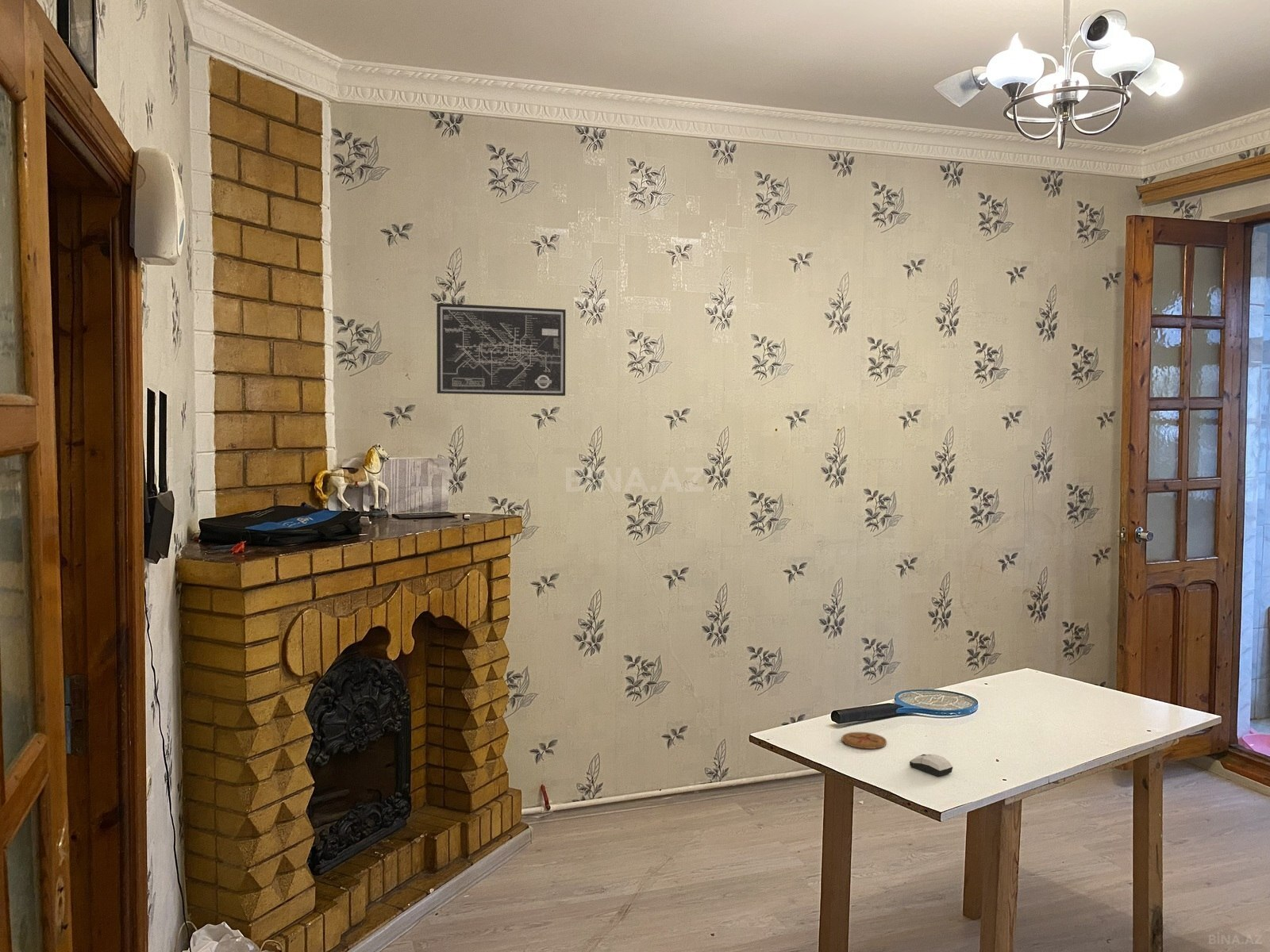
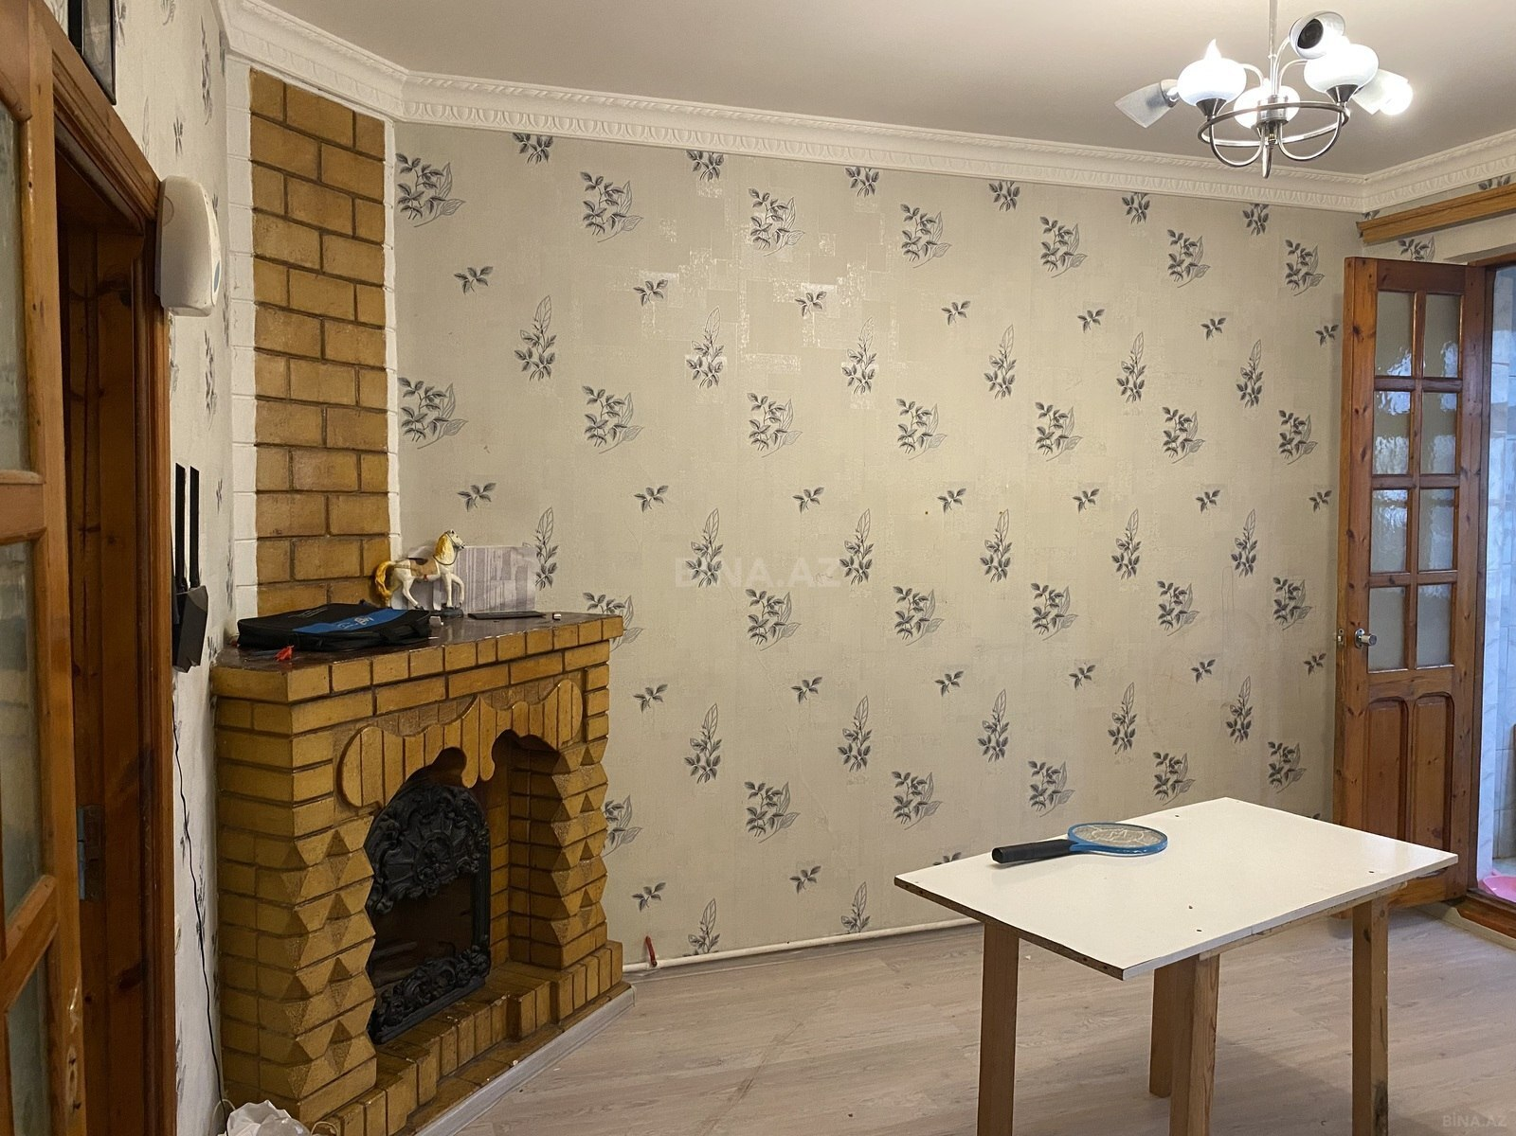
- wall art (502, 351)
- computer mouse (930, 762)
- coaster (864, 739)
